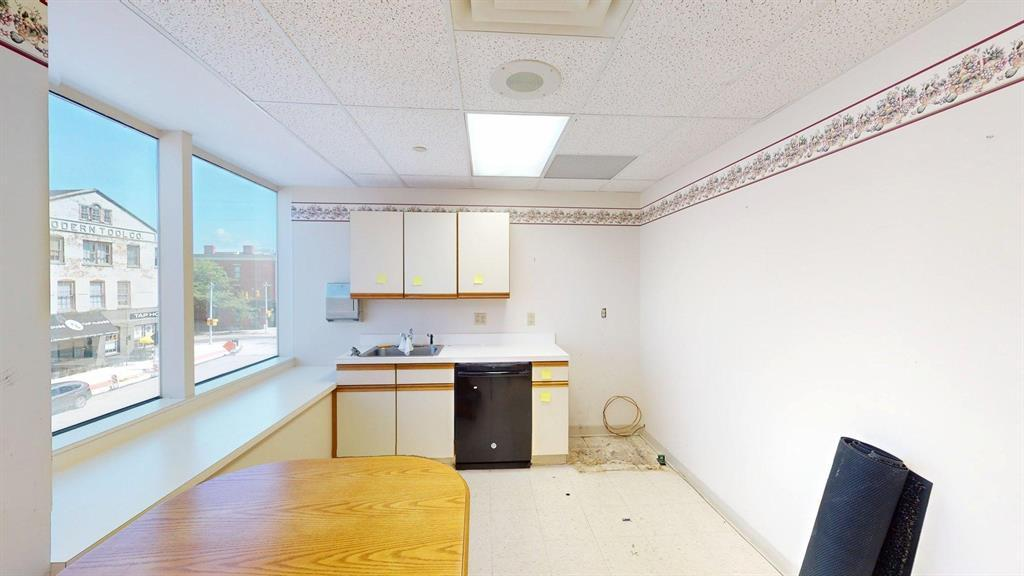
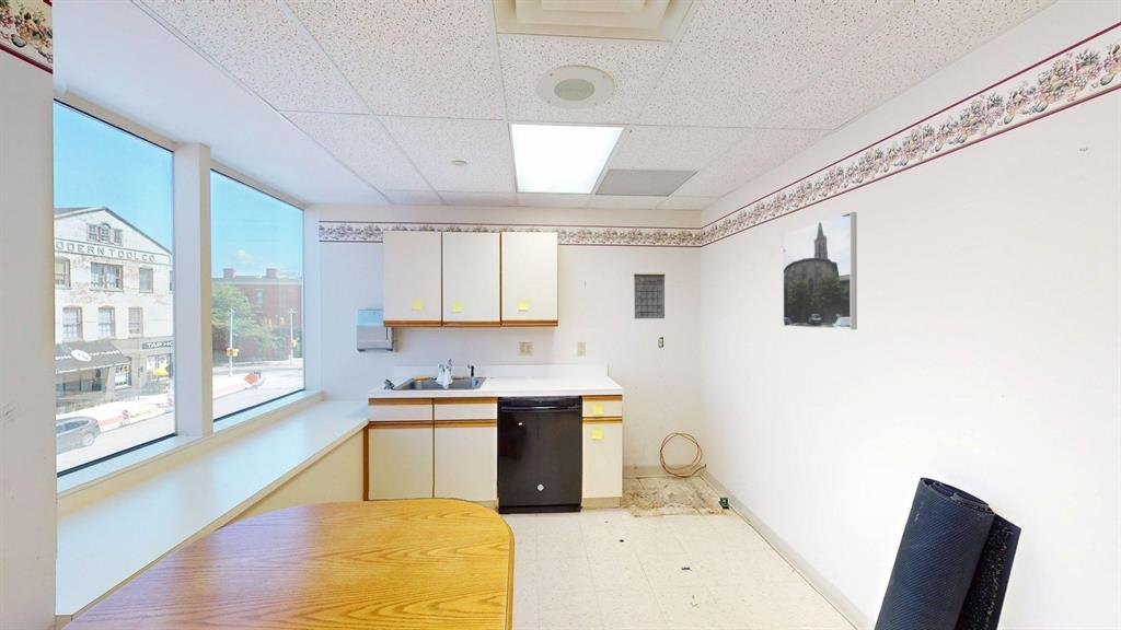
+ calendar (649, 291)
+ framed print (816, 276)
